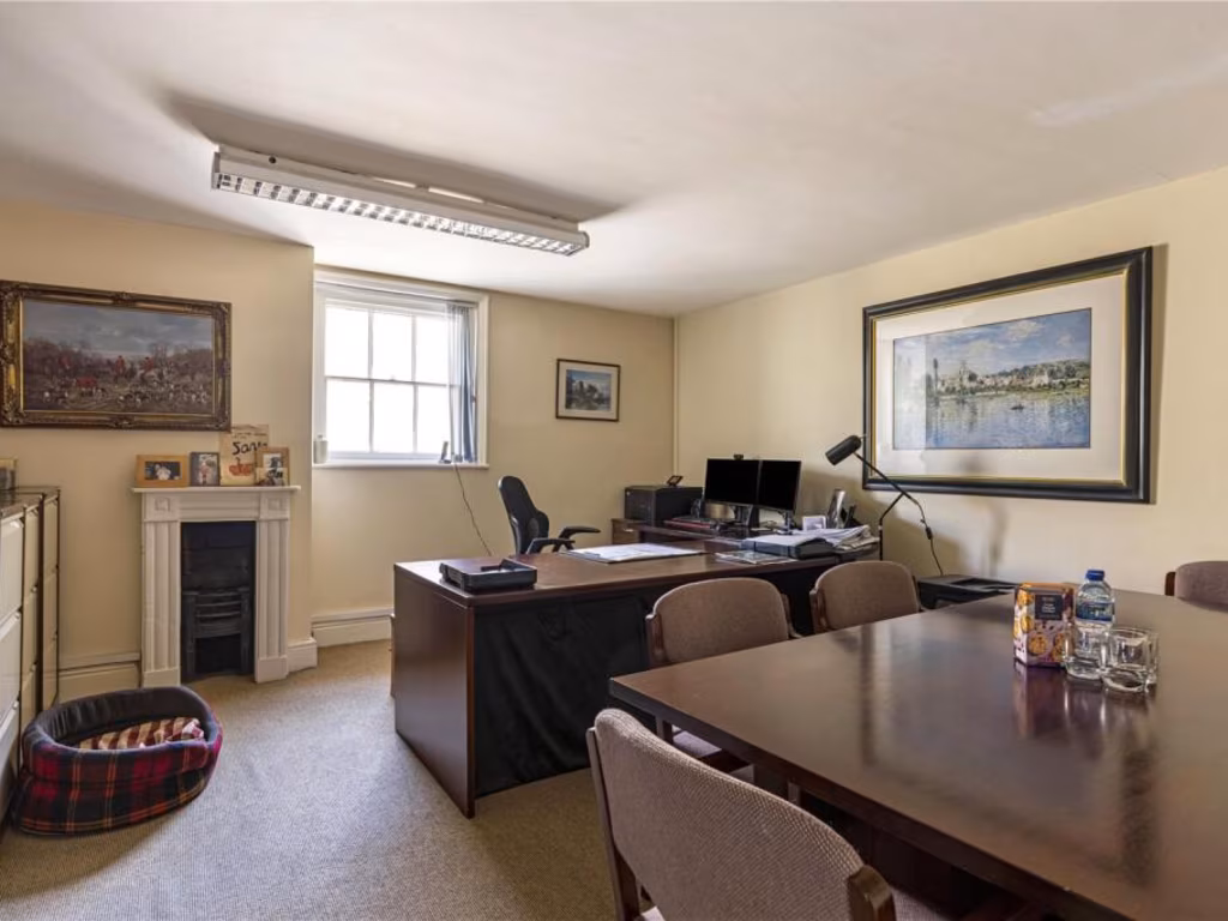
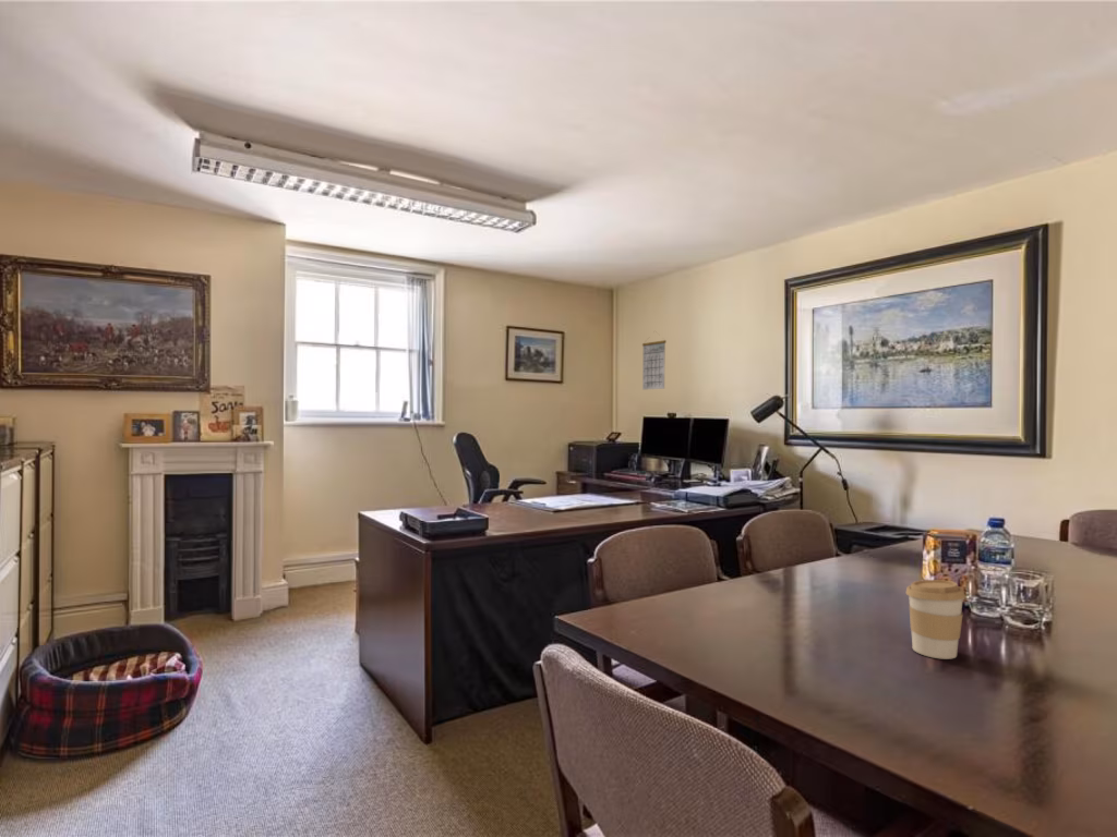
+ coffee cup (934, 616)
+ calendar (653, 360)
